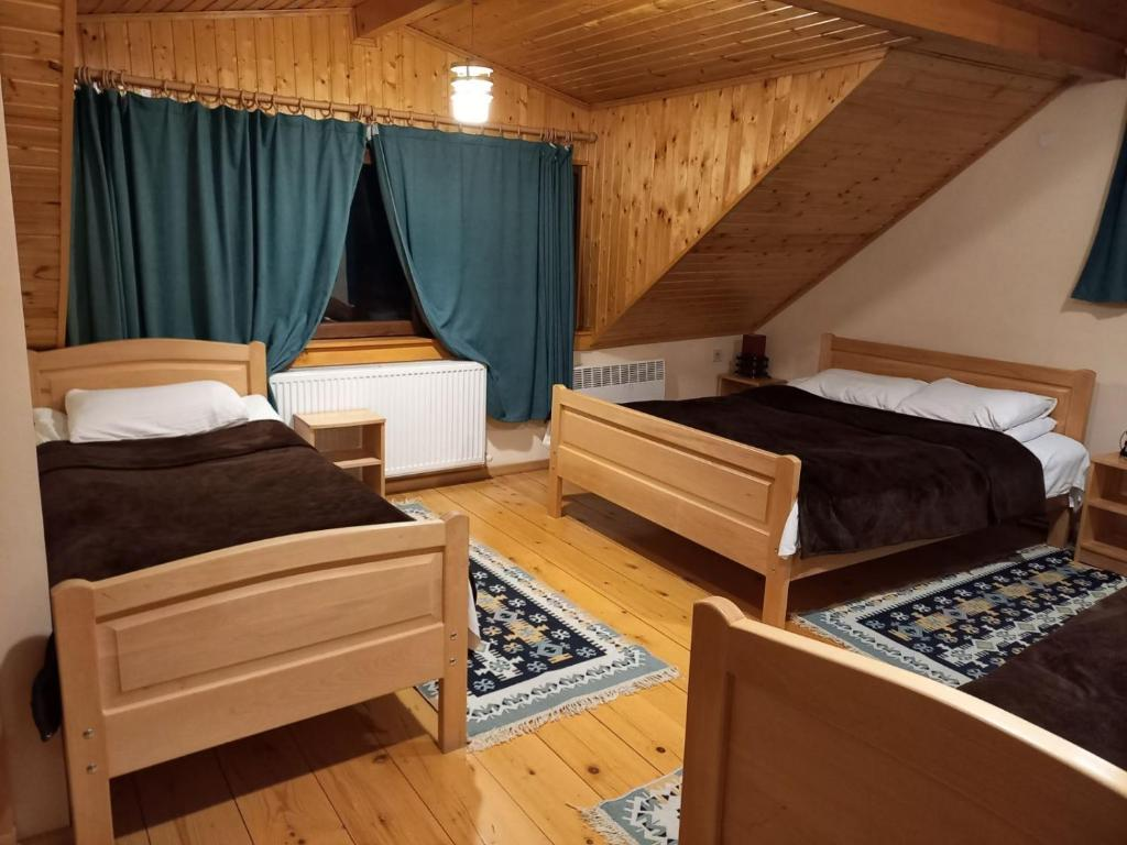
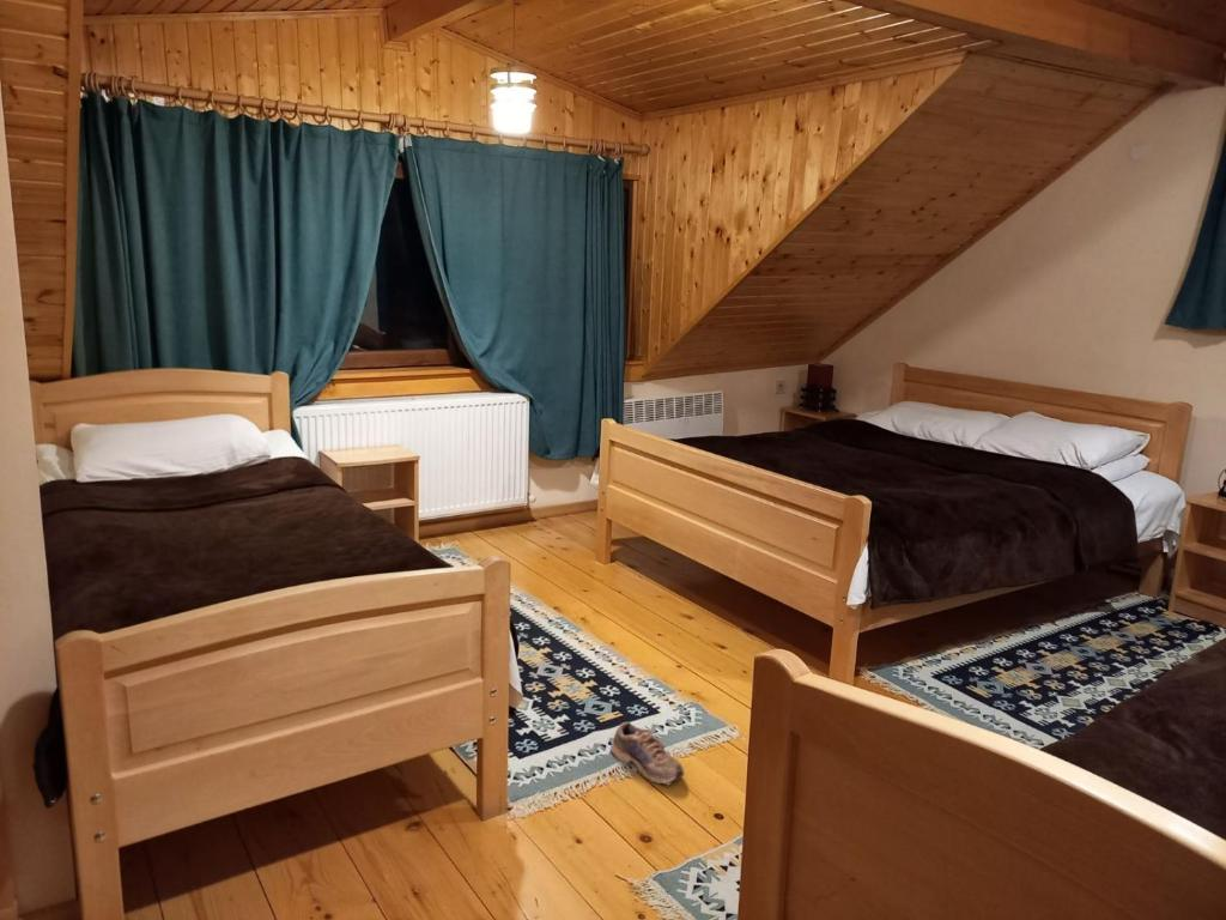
+ shoe (648, 748)
